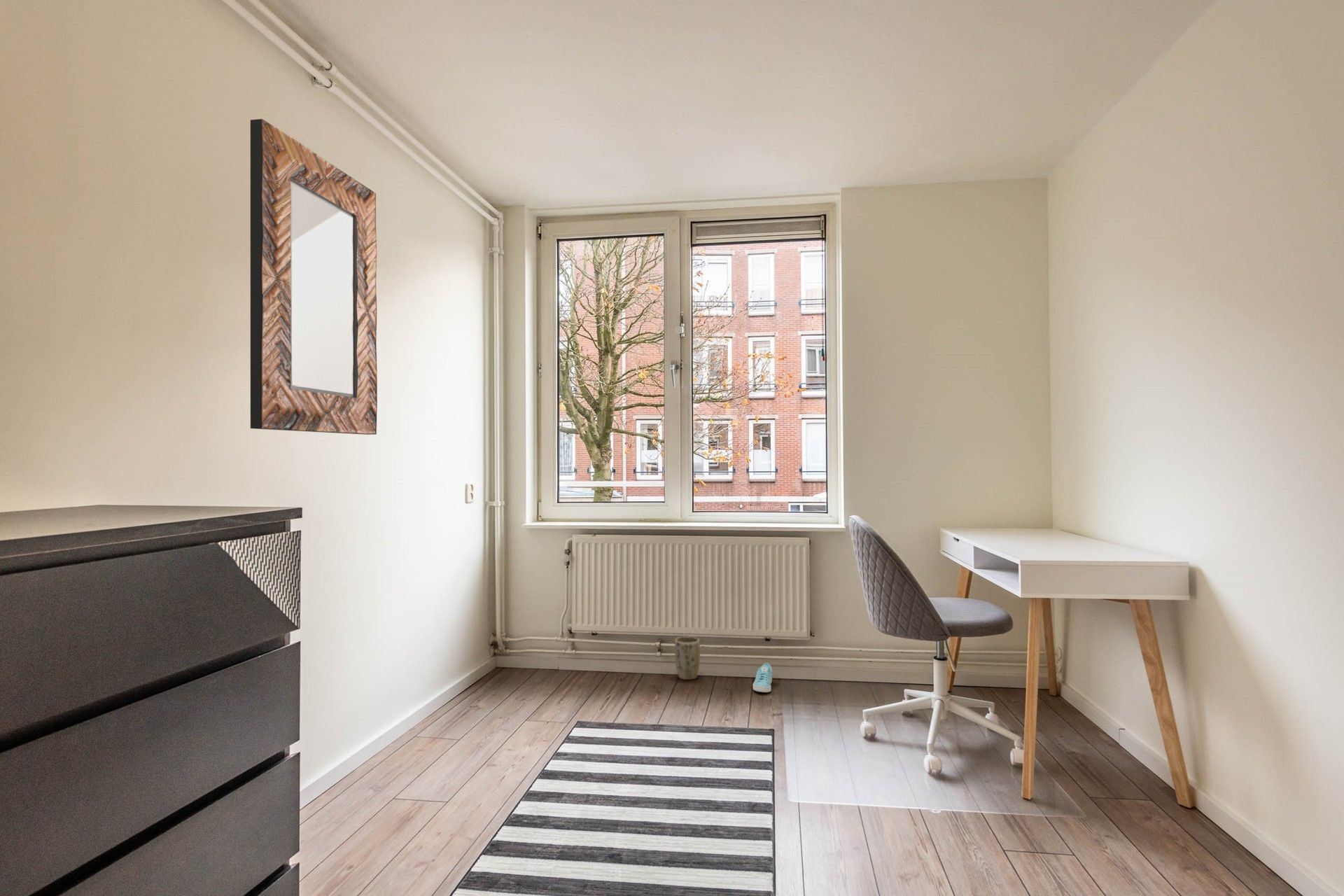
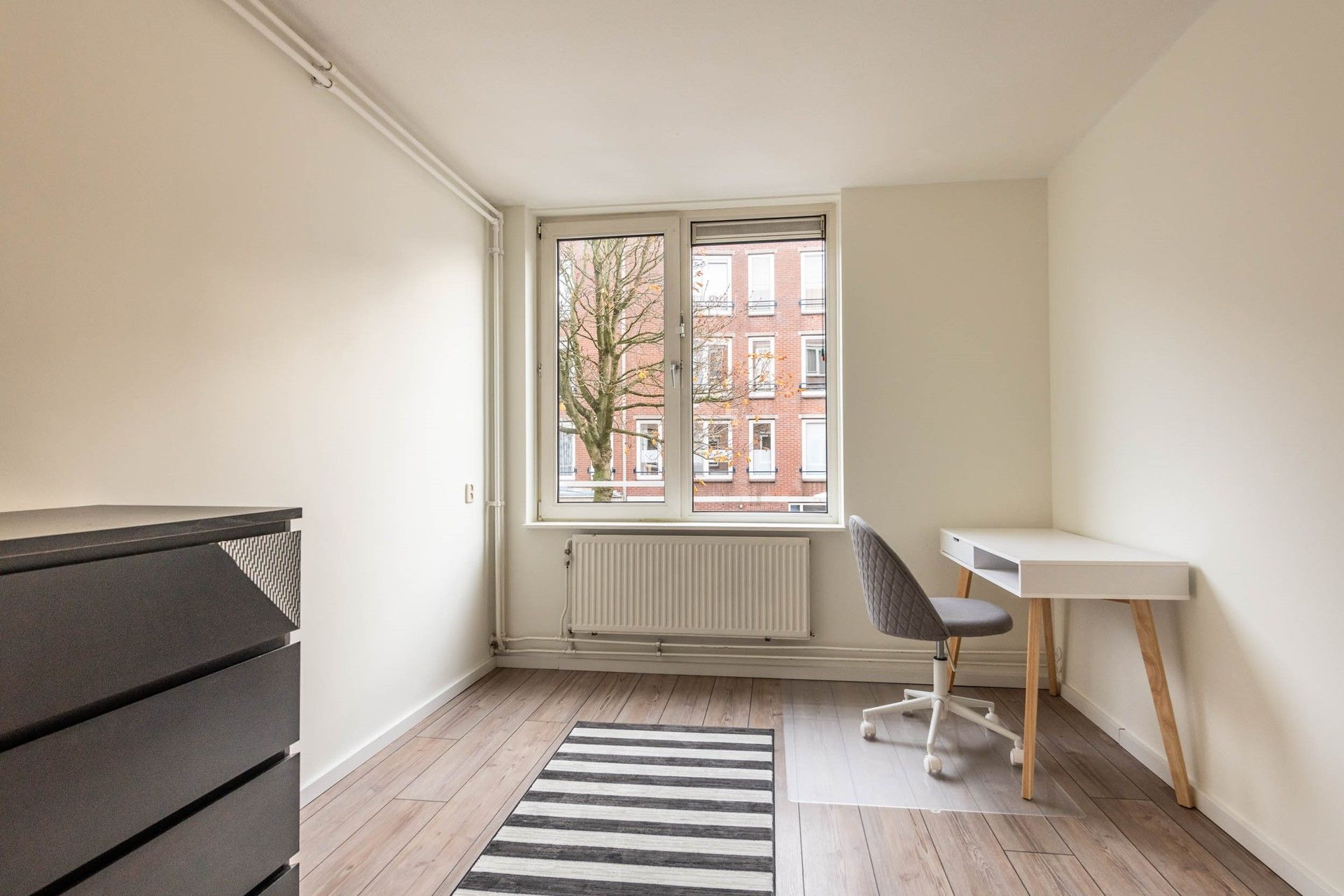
- sneaker (762, 676)
- home mirror (321, 296)
- plant pot (687, 658)
